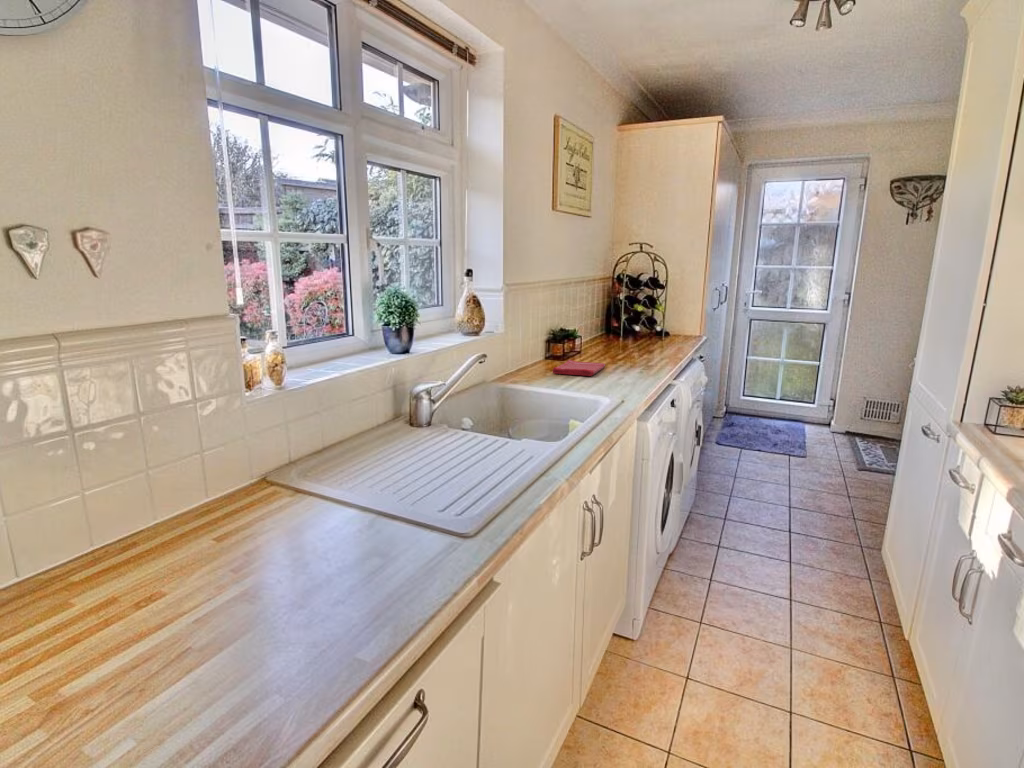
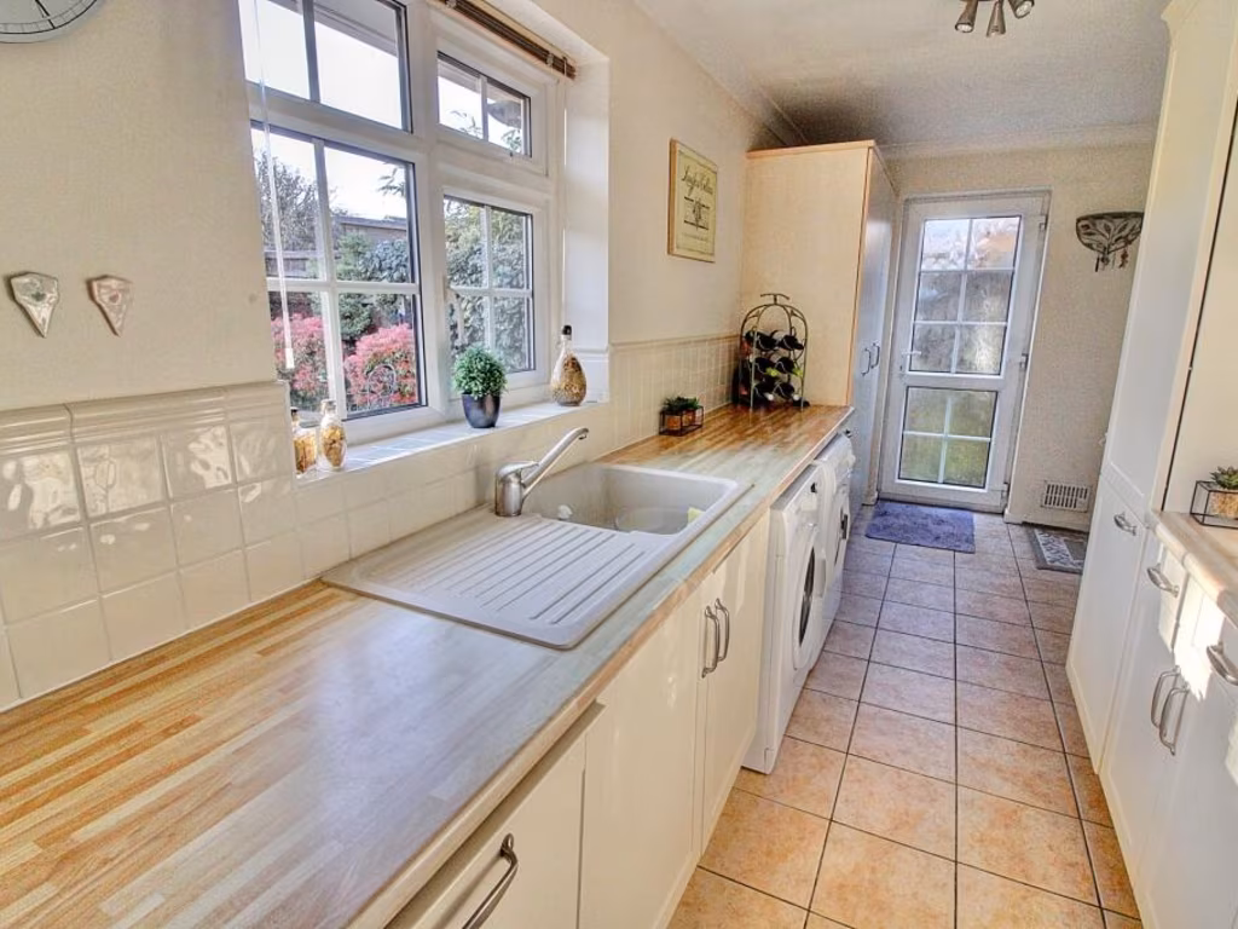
- dish towel (579, 367)
